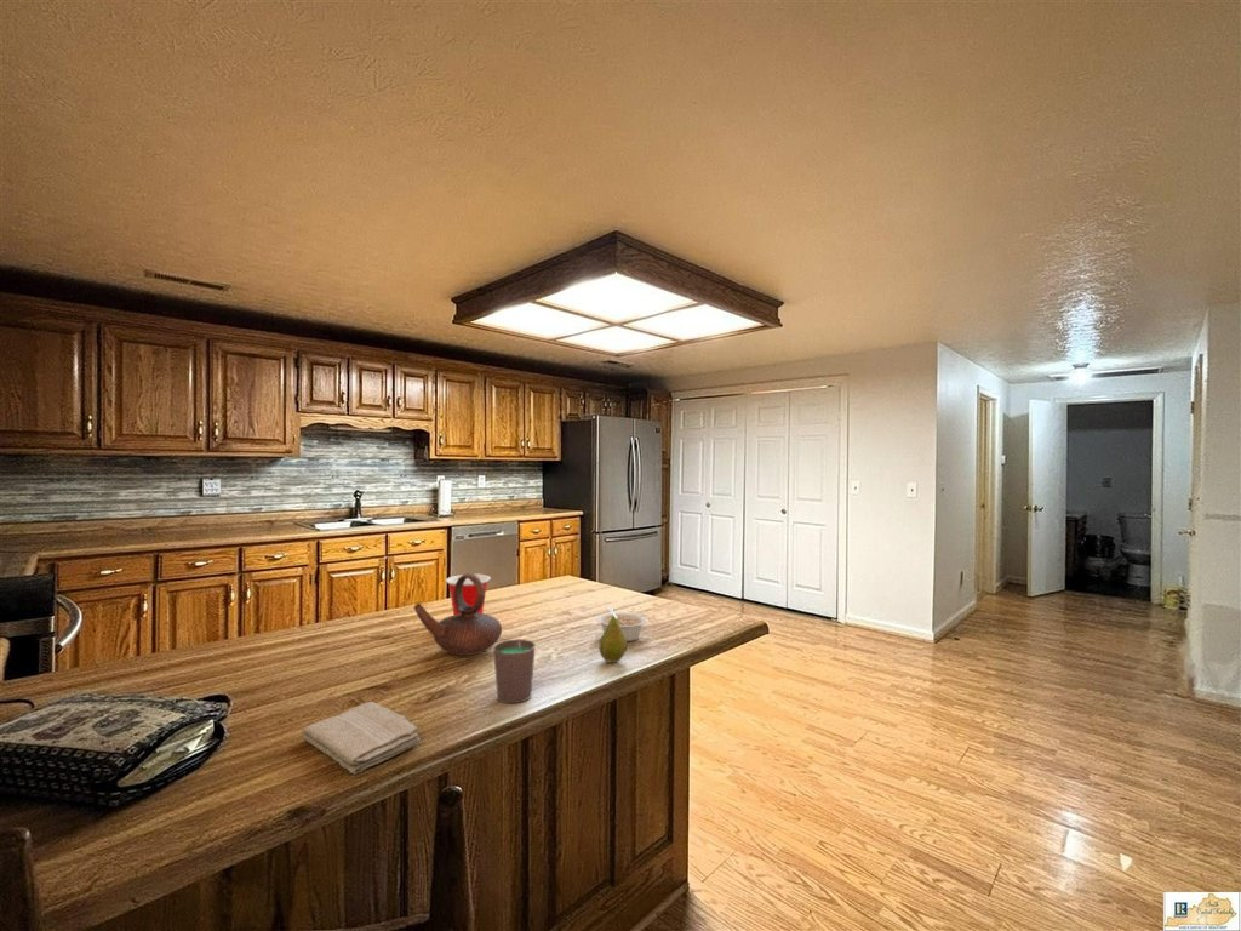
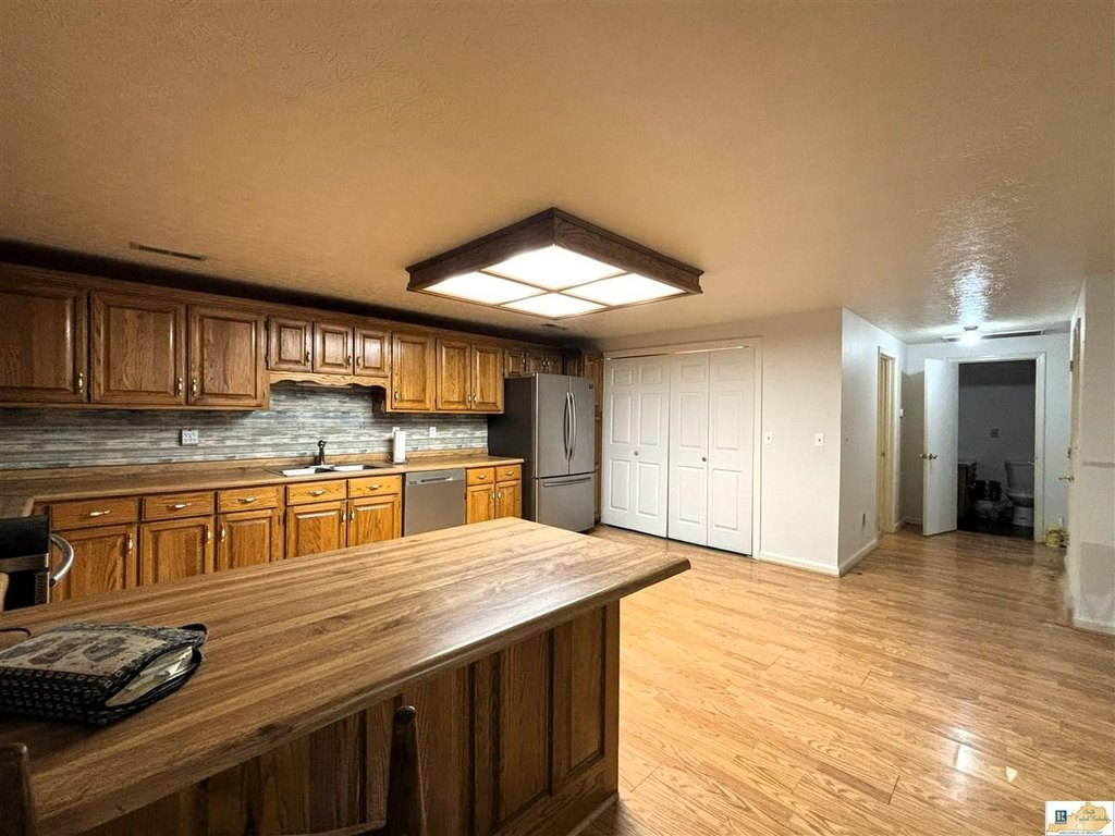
- fruit (612, 635)
- teapot (458, 615)
- legume (619, 626)
- cup (514, 670)
- cup (468, 600)
- washcloth (361, 732)
